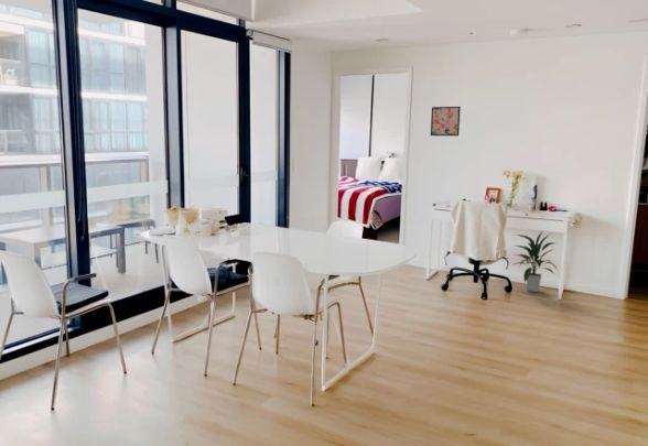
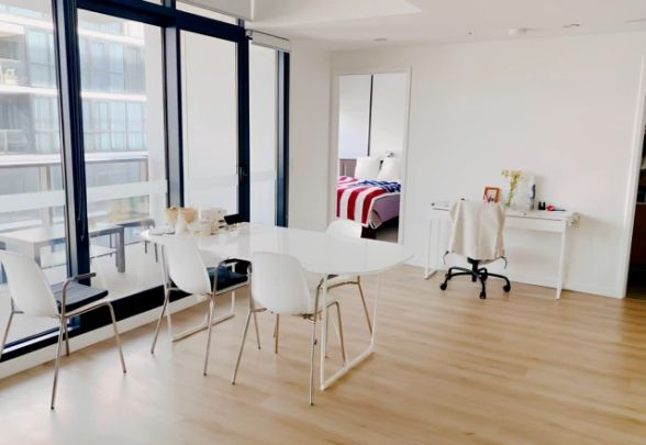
- indoor plant (533, 260)
- wall art (445, 121)
